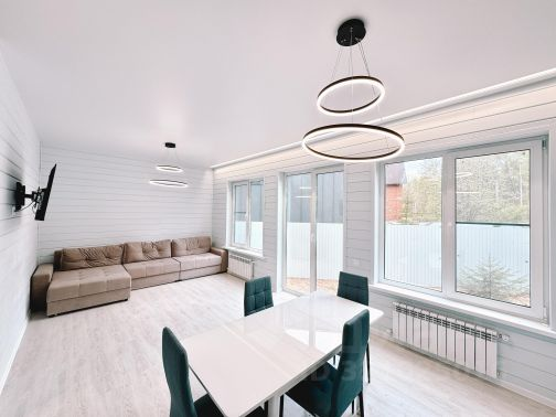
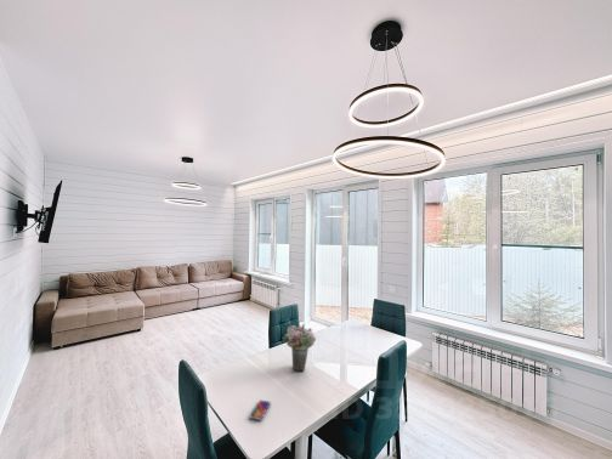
+ flower bouquet (298, 346)
+ smartphone (260, 409)
